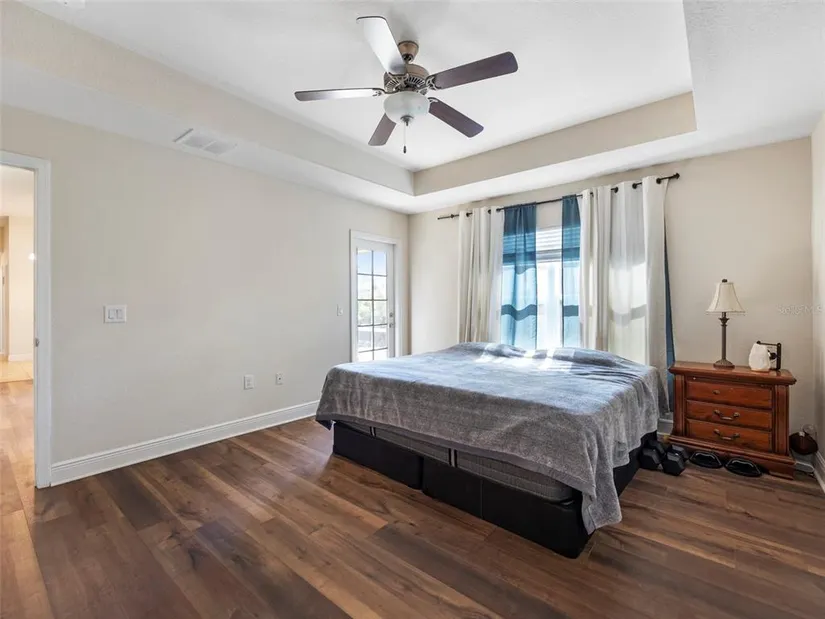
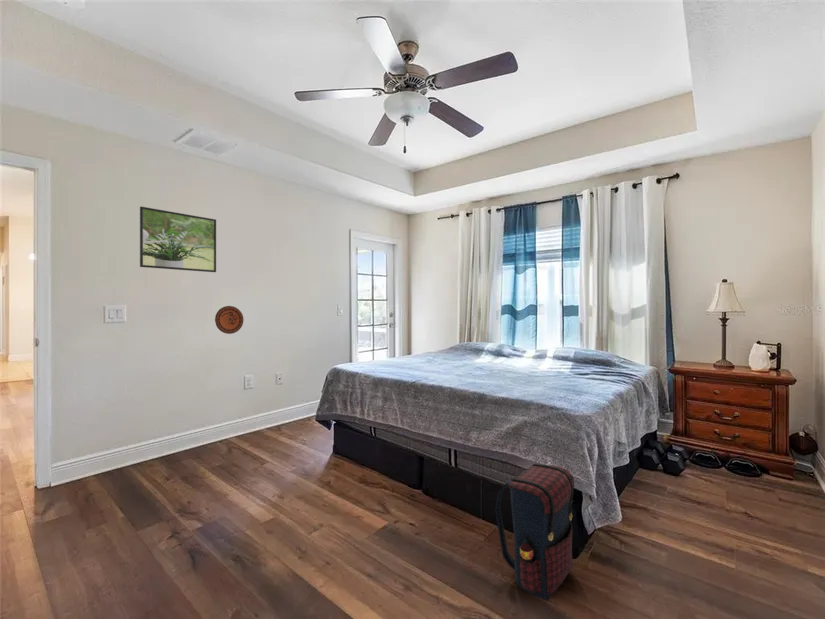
+ decorative plate (229, 319)
+ satchel (533, 524)
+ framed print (180, 241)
